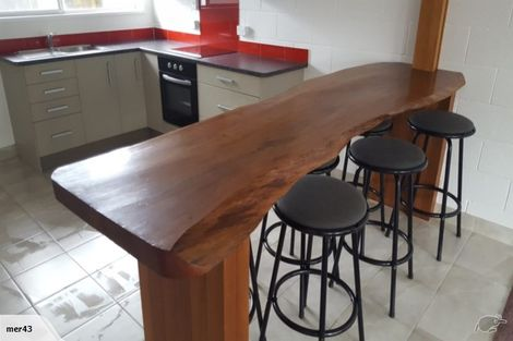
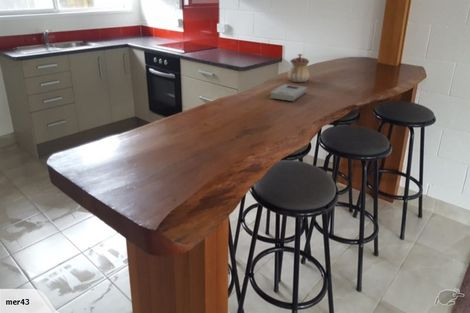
+ book (288, 92)
+ teapot (298, 67)
